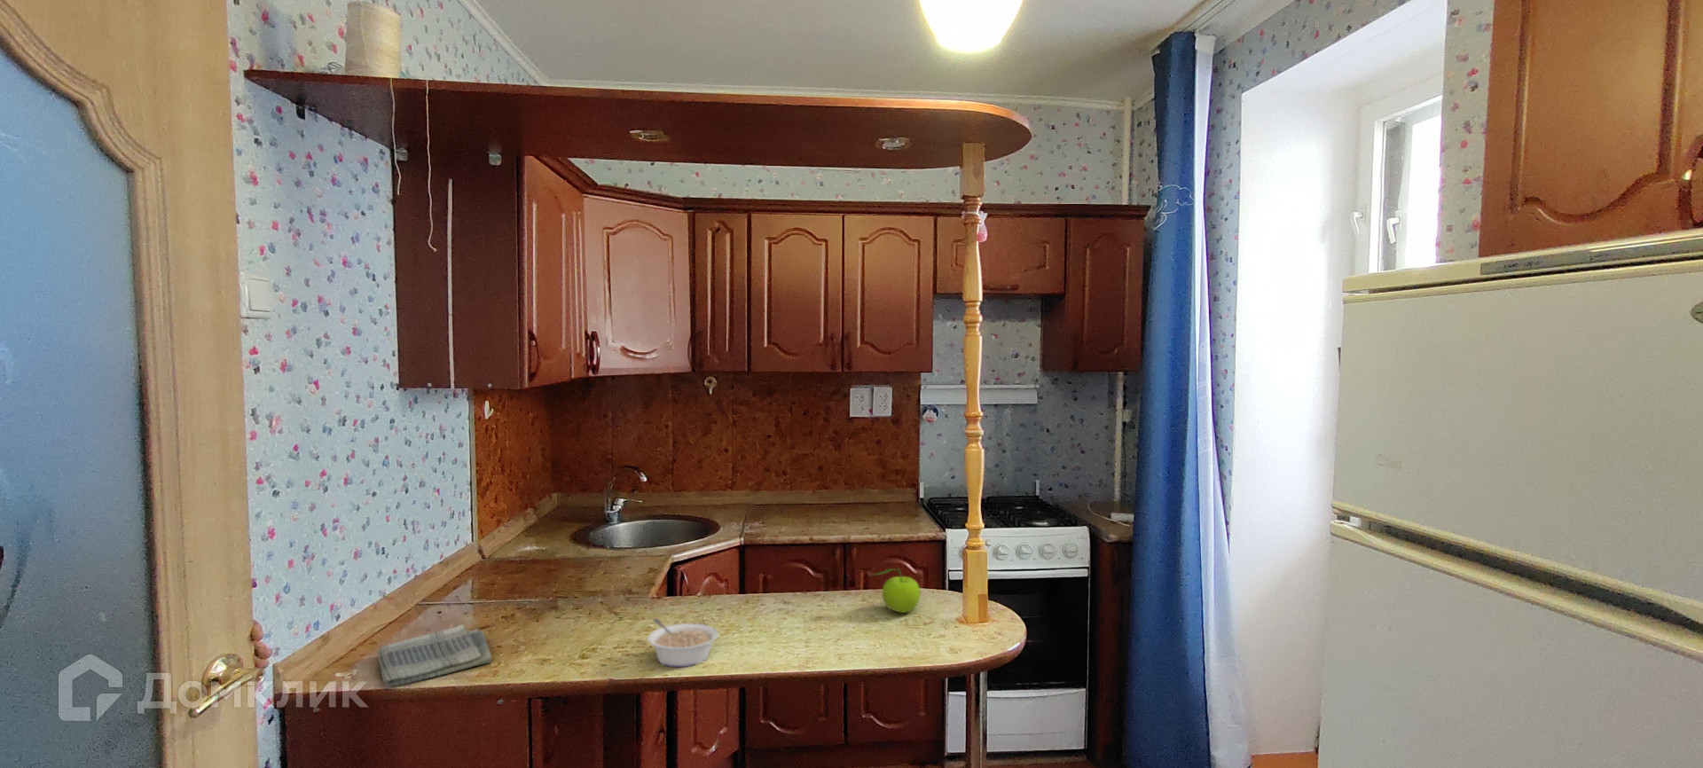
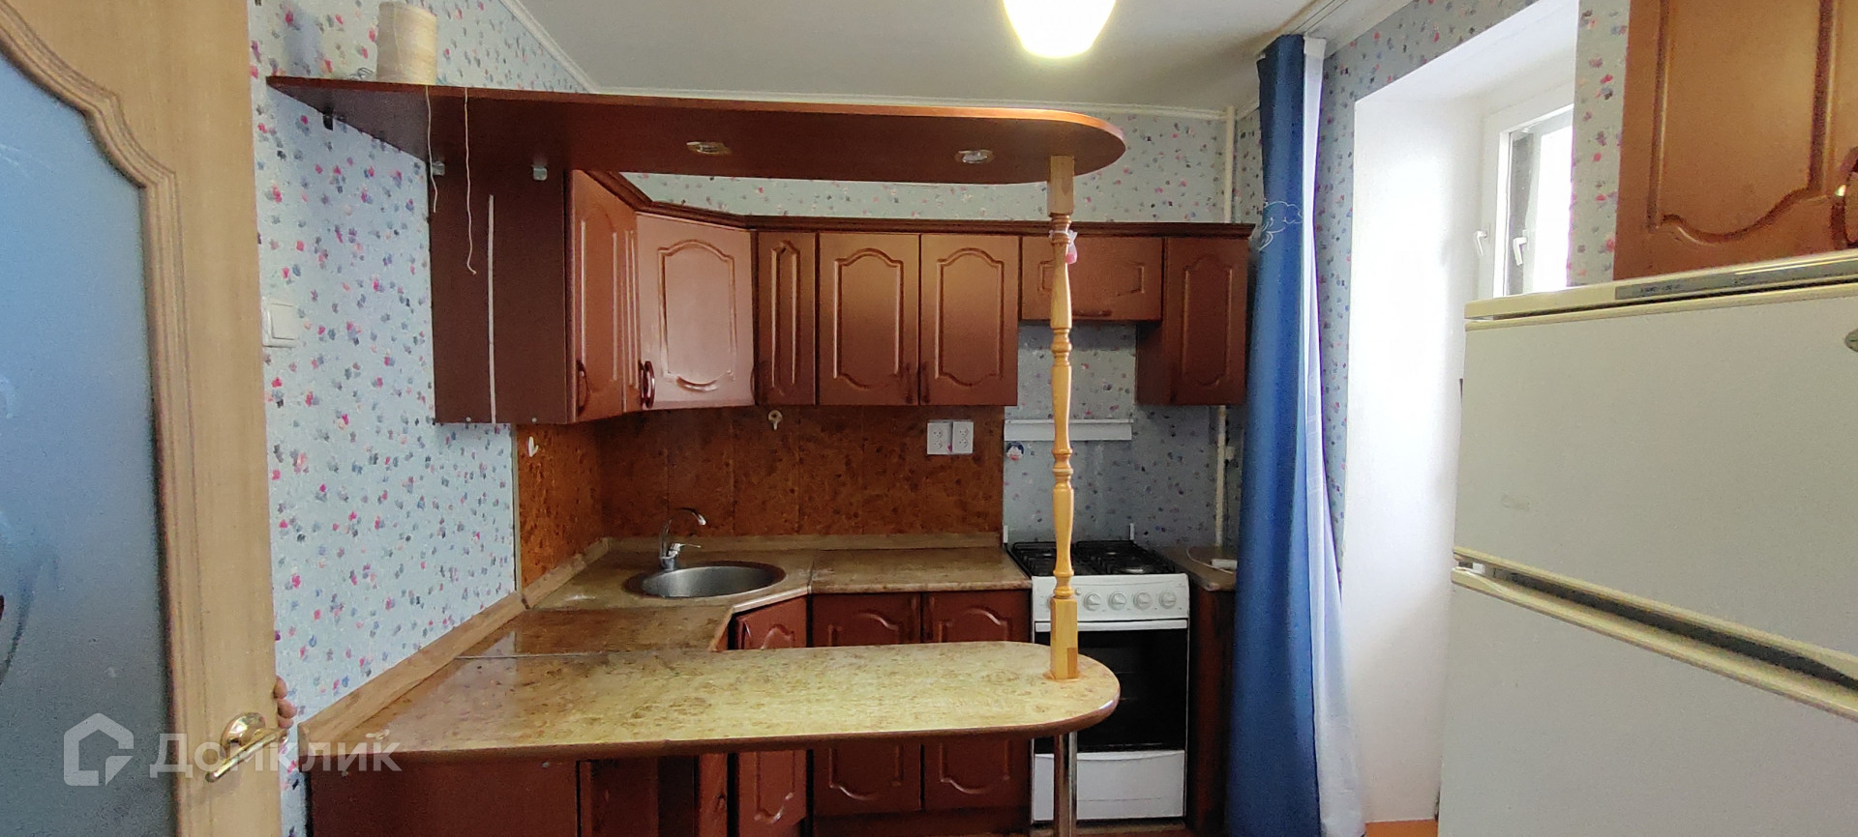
- fruit (893, 589)
- legume (680, 644)
- dish towel (436, 652)
